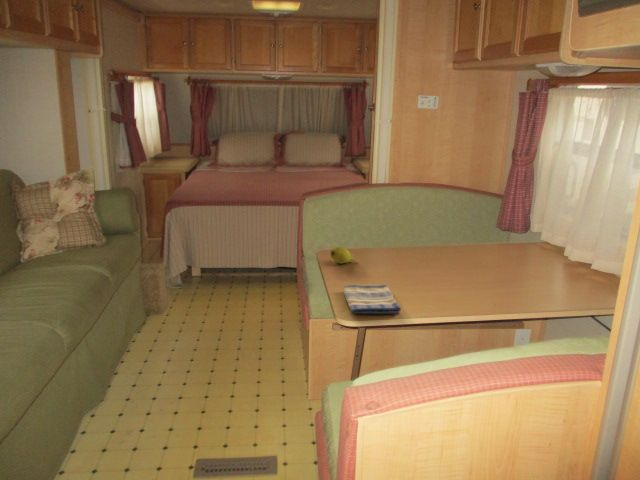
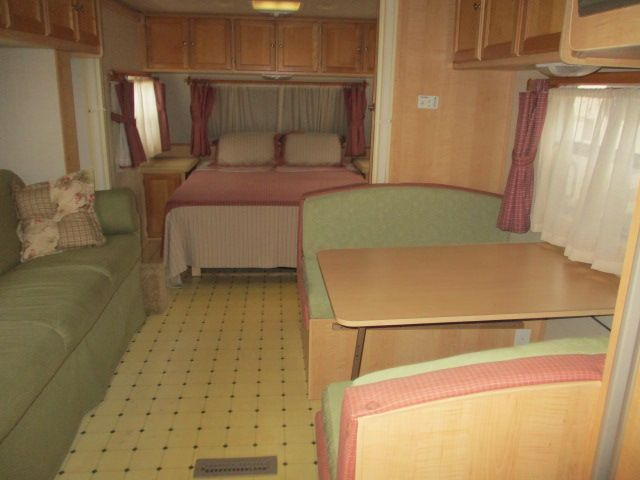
- dish towel (370, 298)
- fruit (343, 254)
